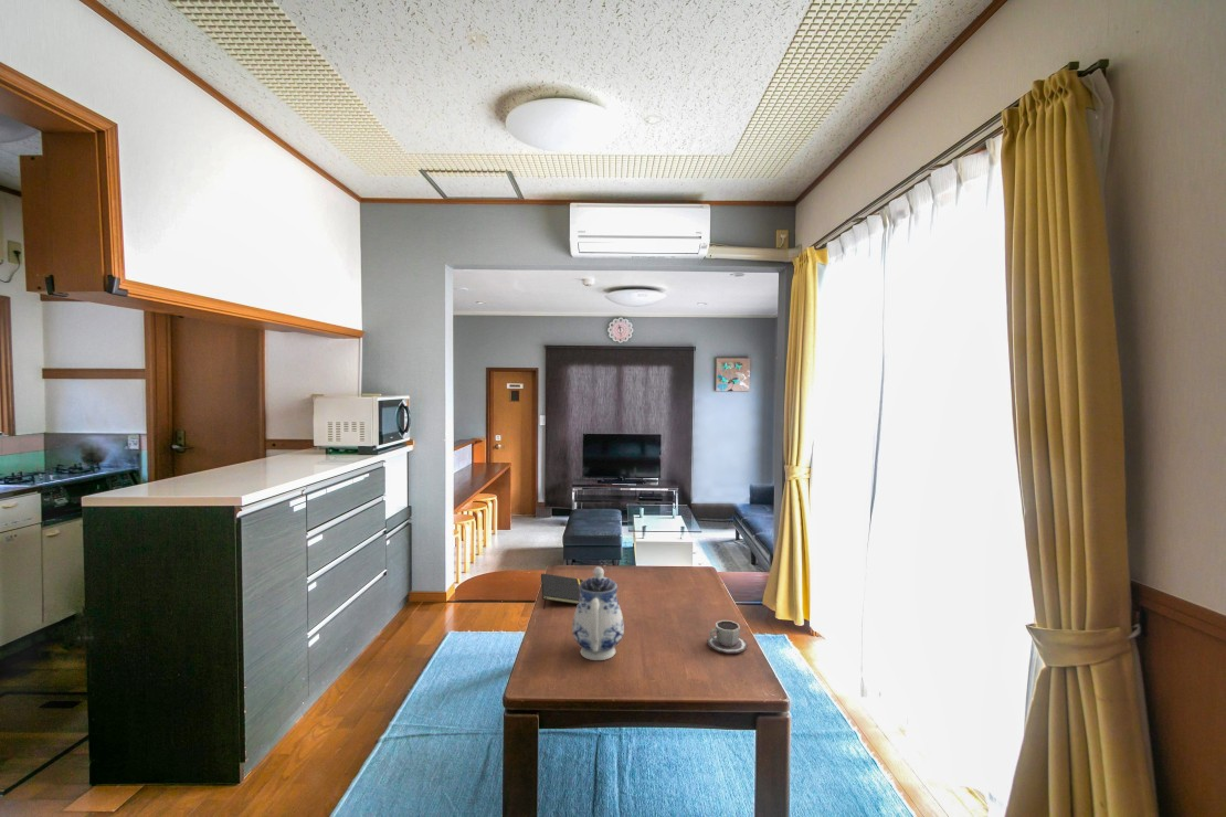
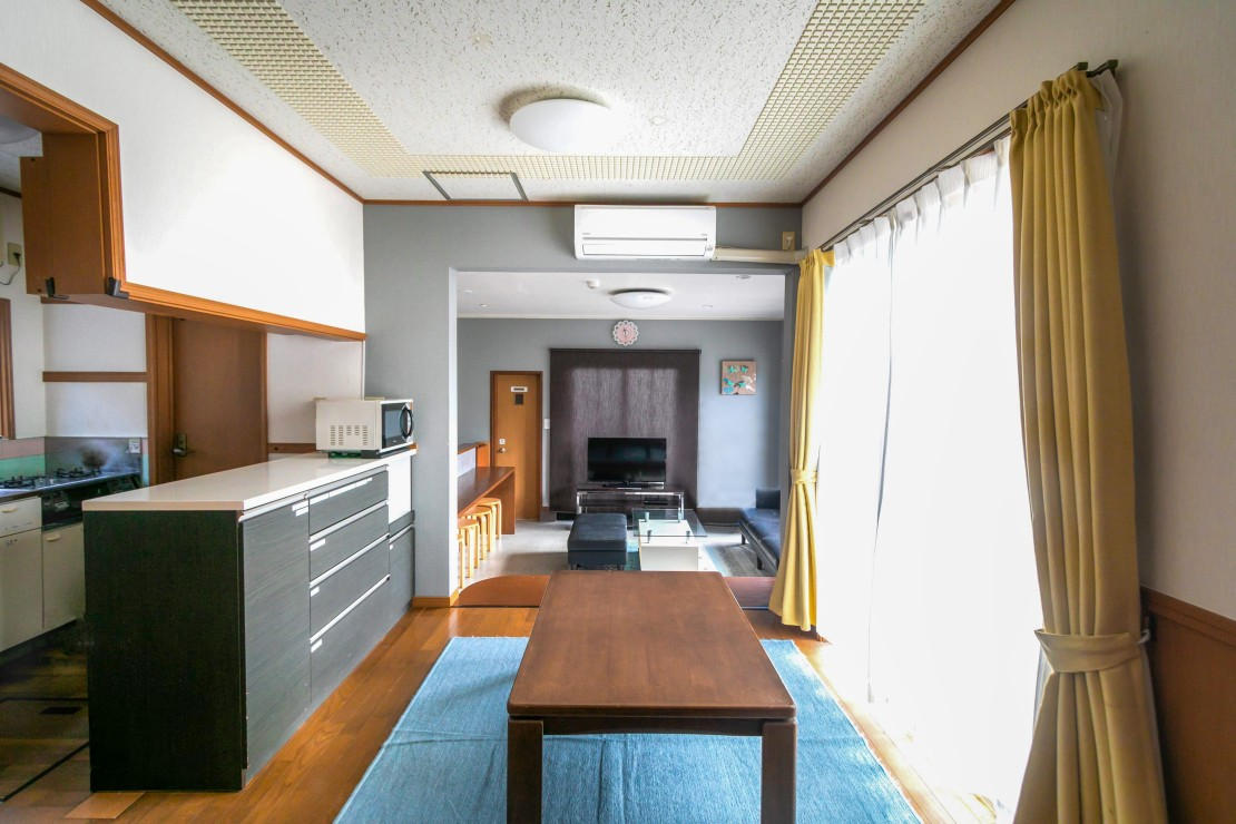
- cup (727, 635)
- notepad (563, 588)
- teapot (598, 609)
